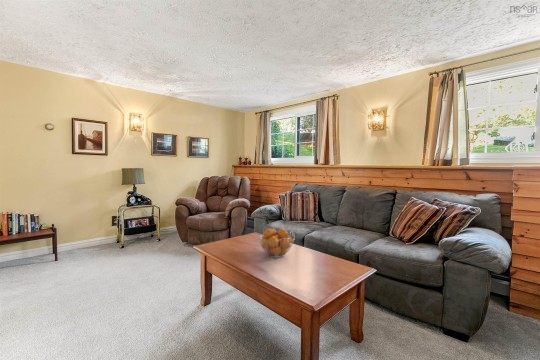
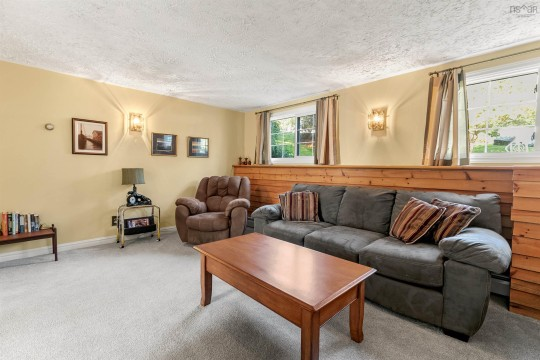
- fruit basket (276, 241)
